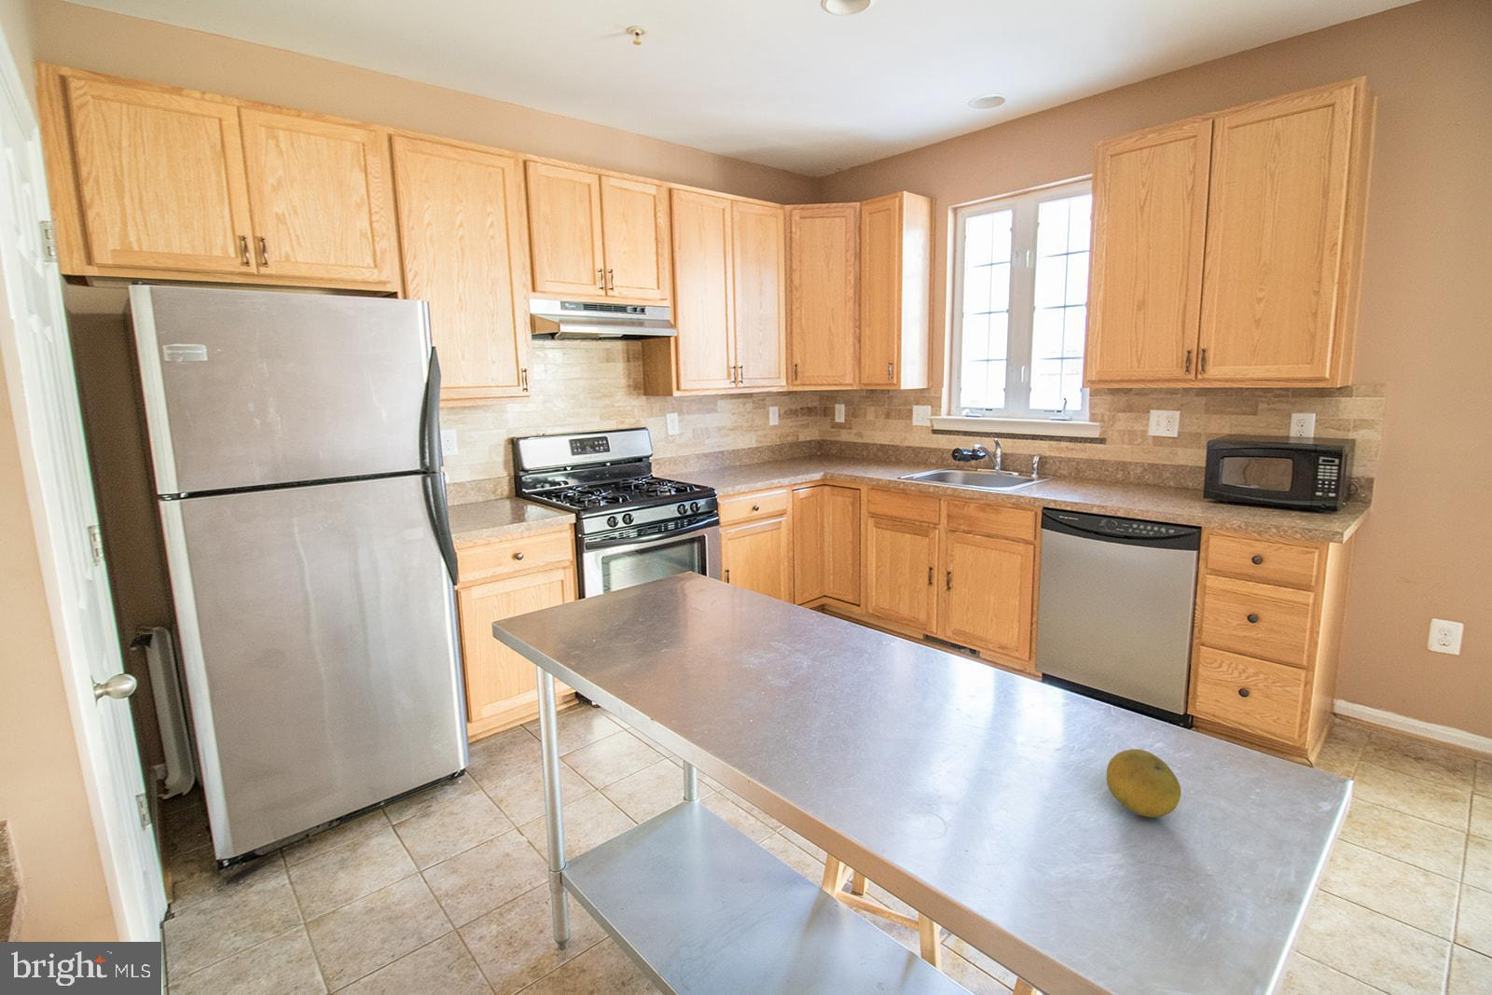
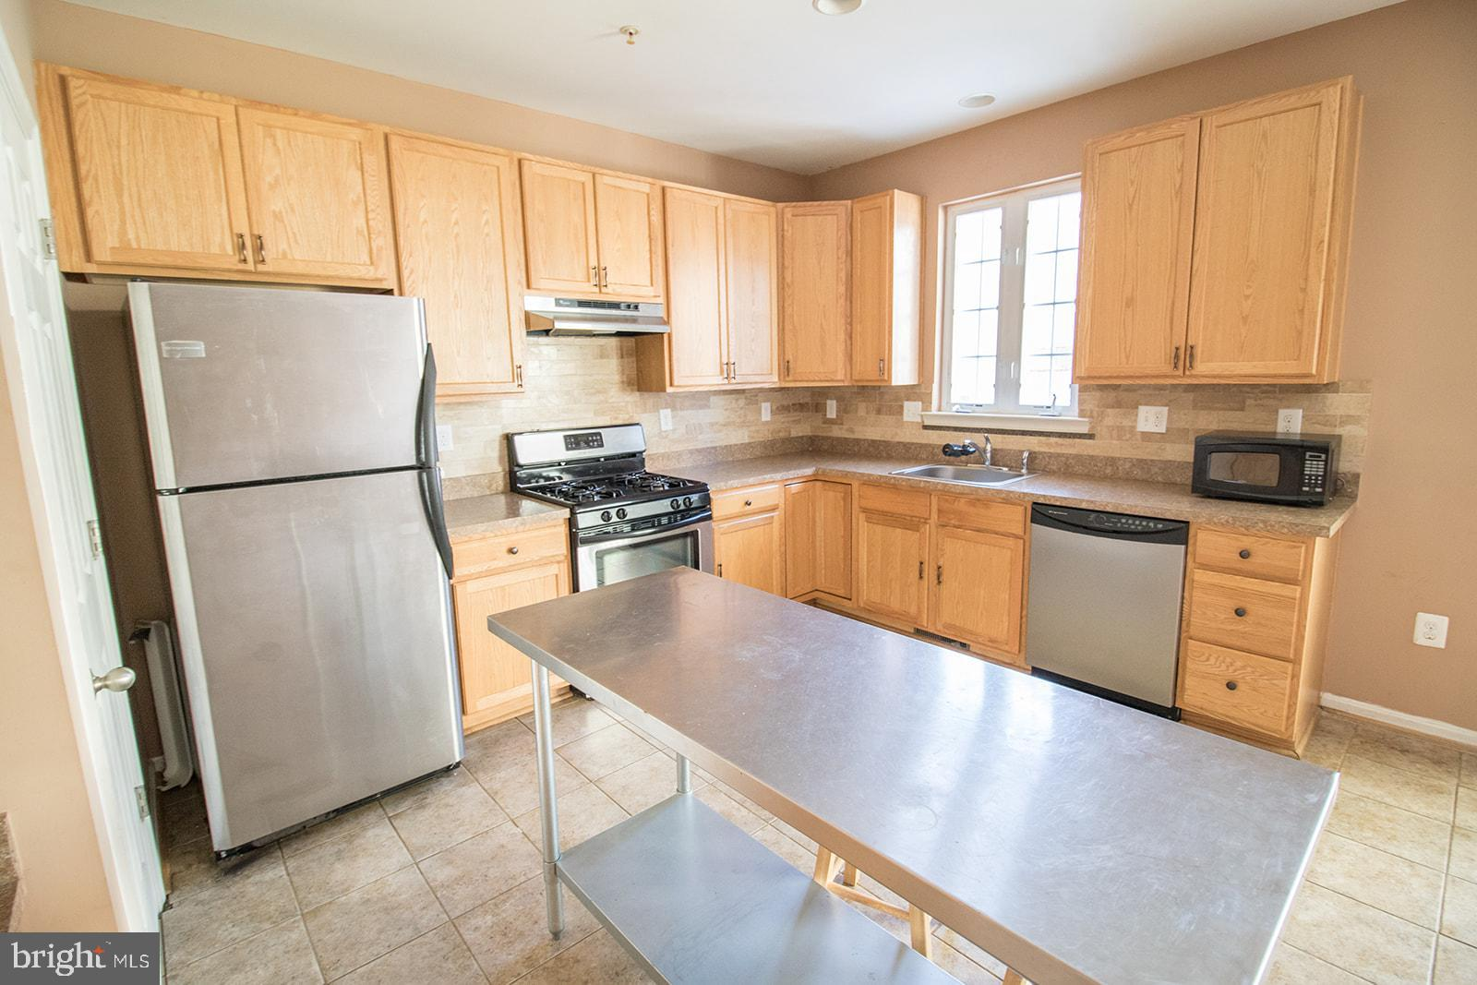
- fruit (1142, 783)
